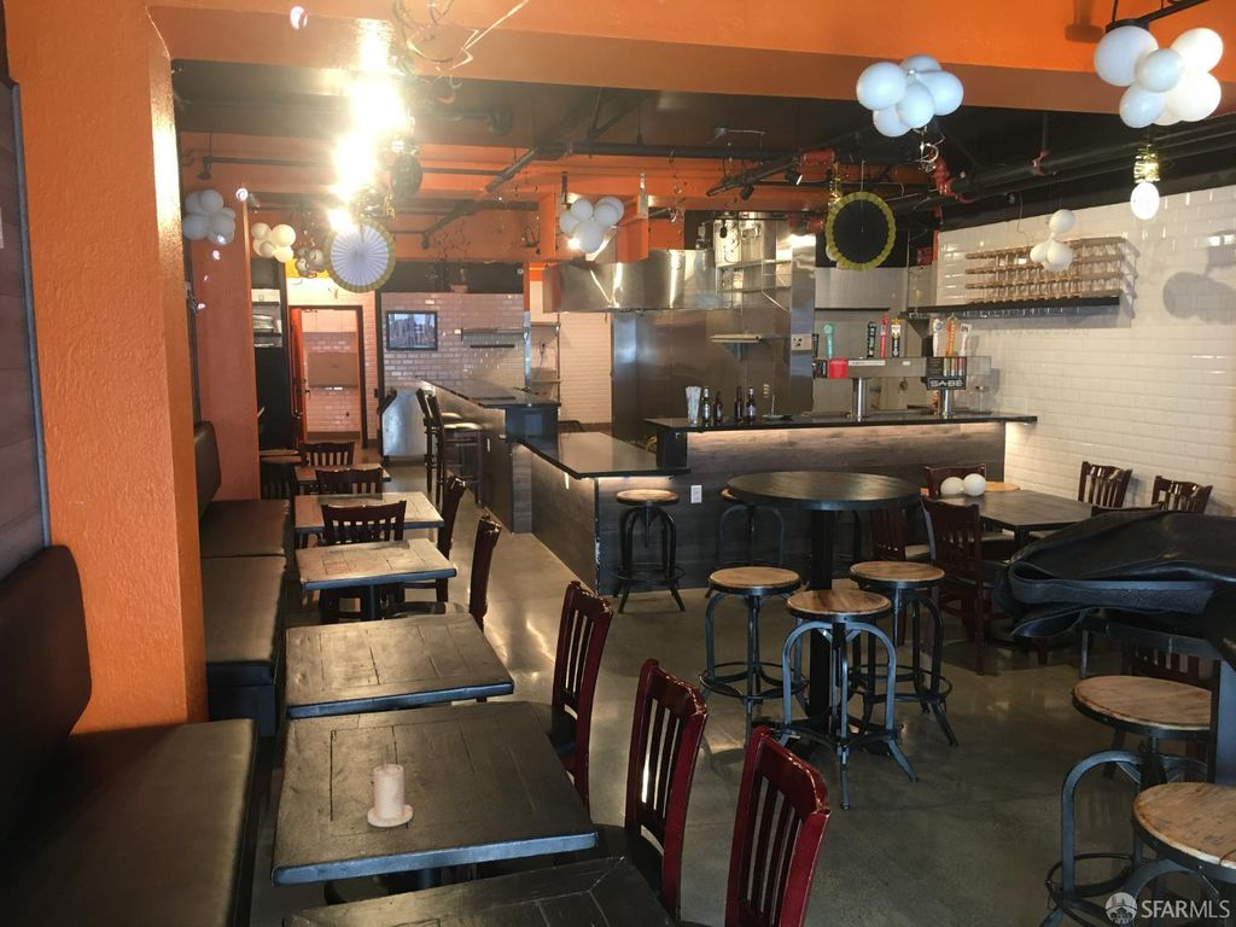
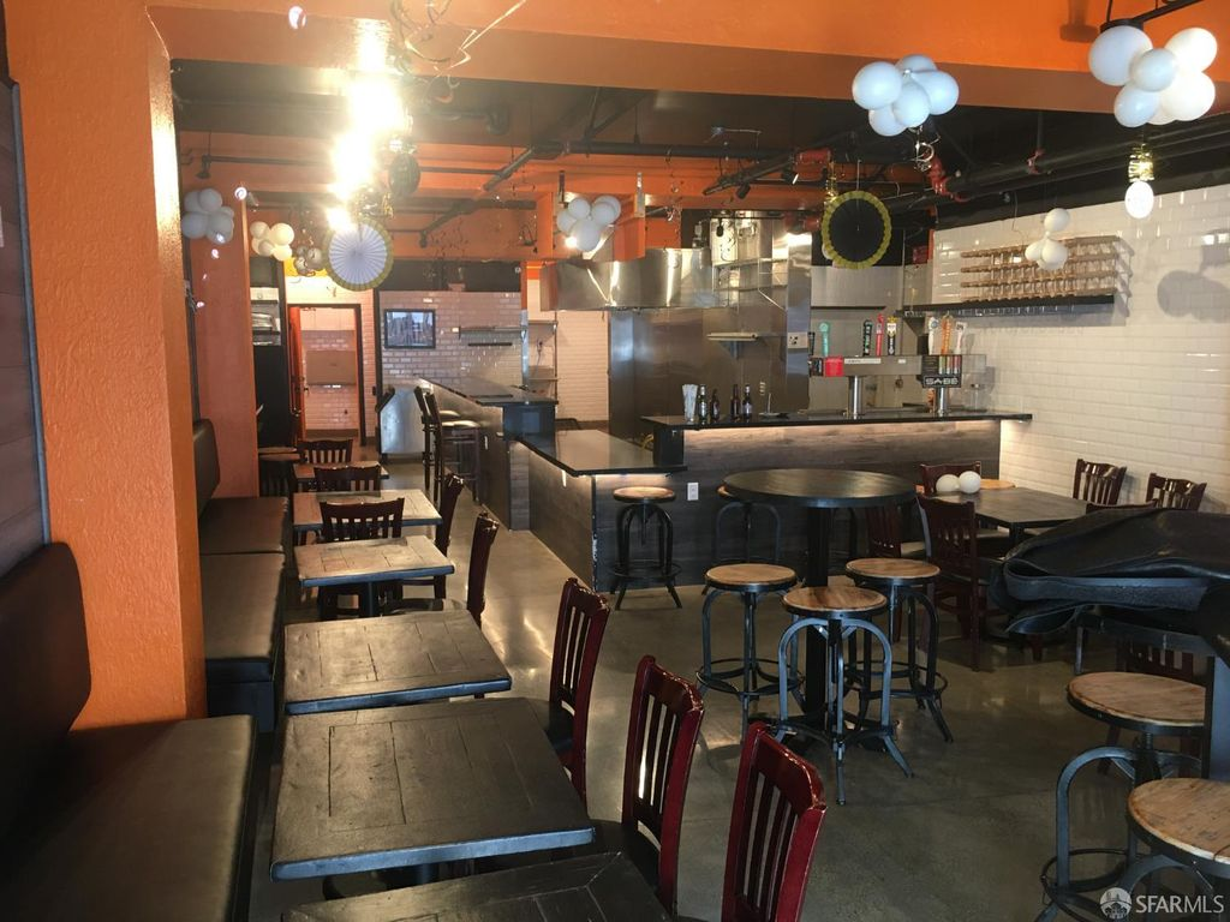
- candle (389, 789)
